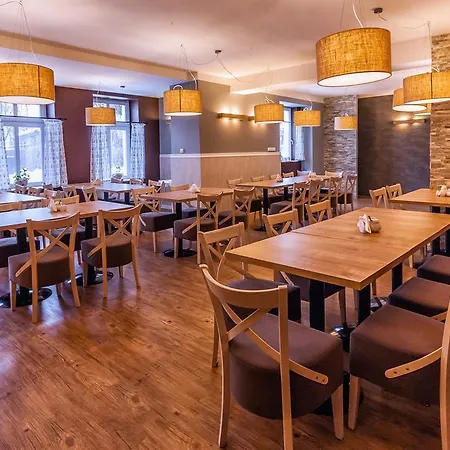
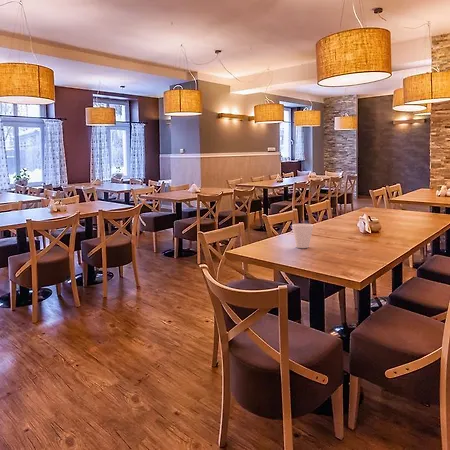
+ cup (302, 235)
